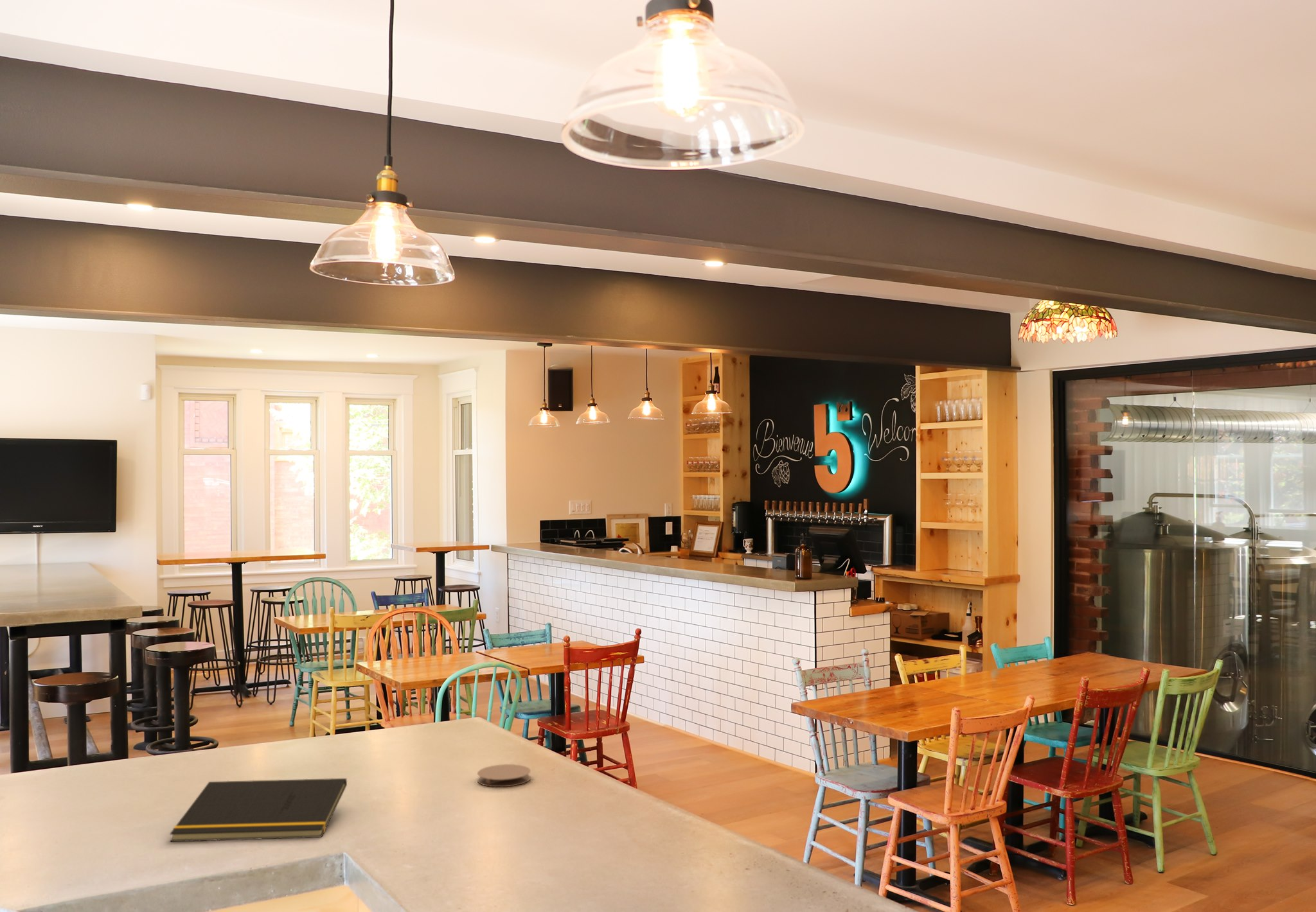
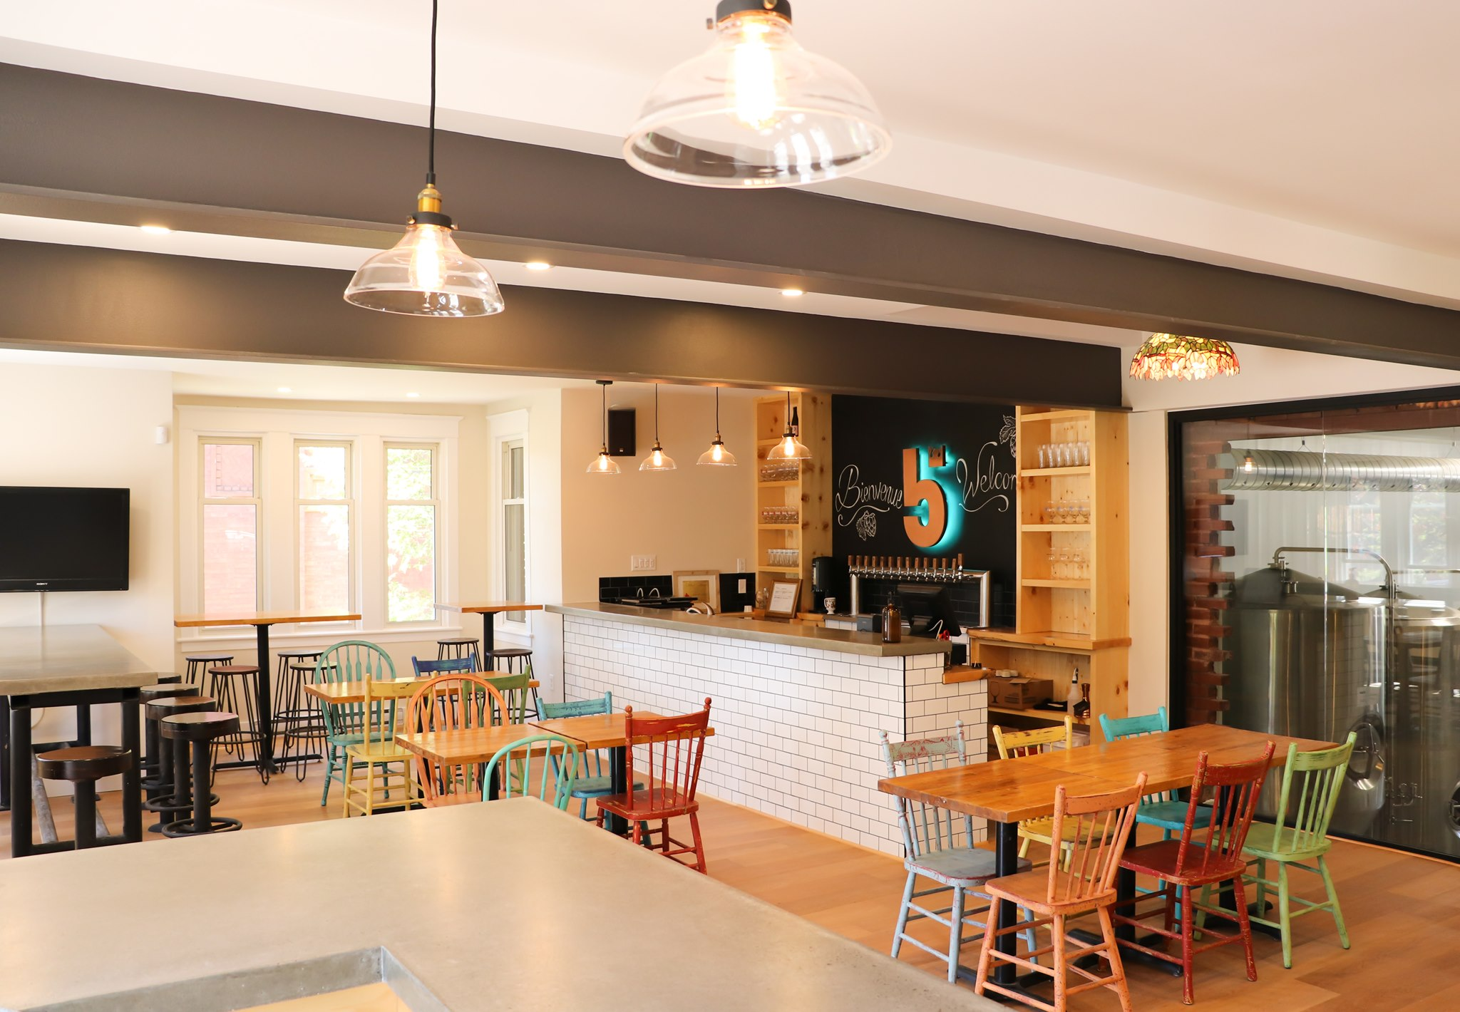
- notepad (263, 808)
- coaster (504, 775)
